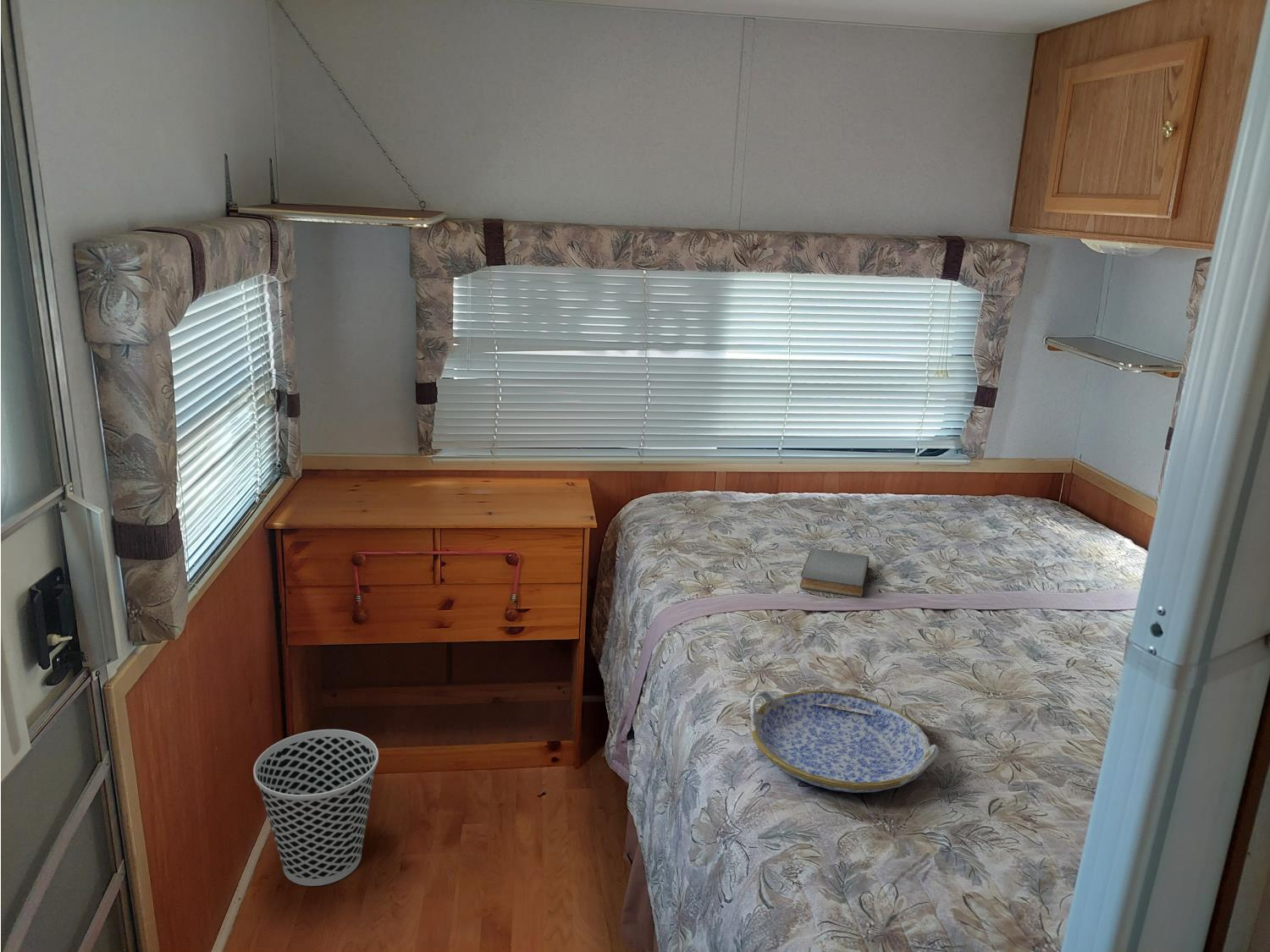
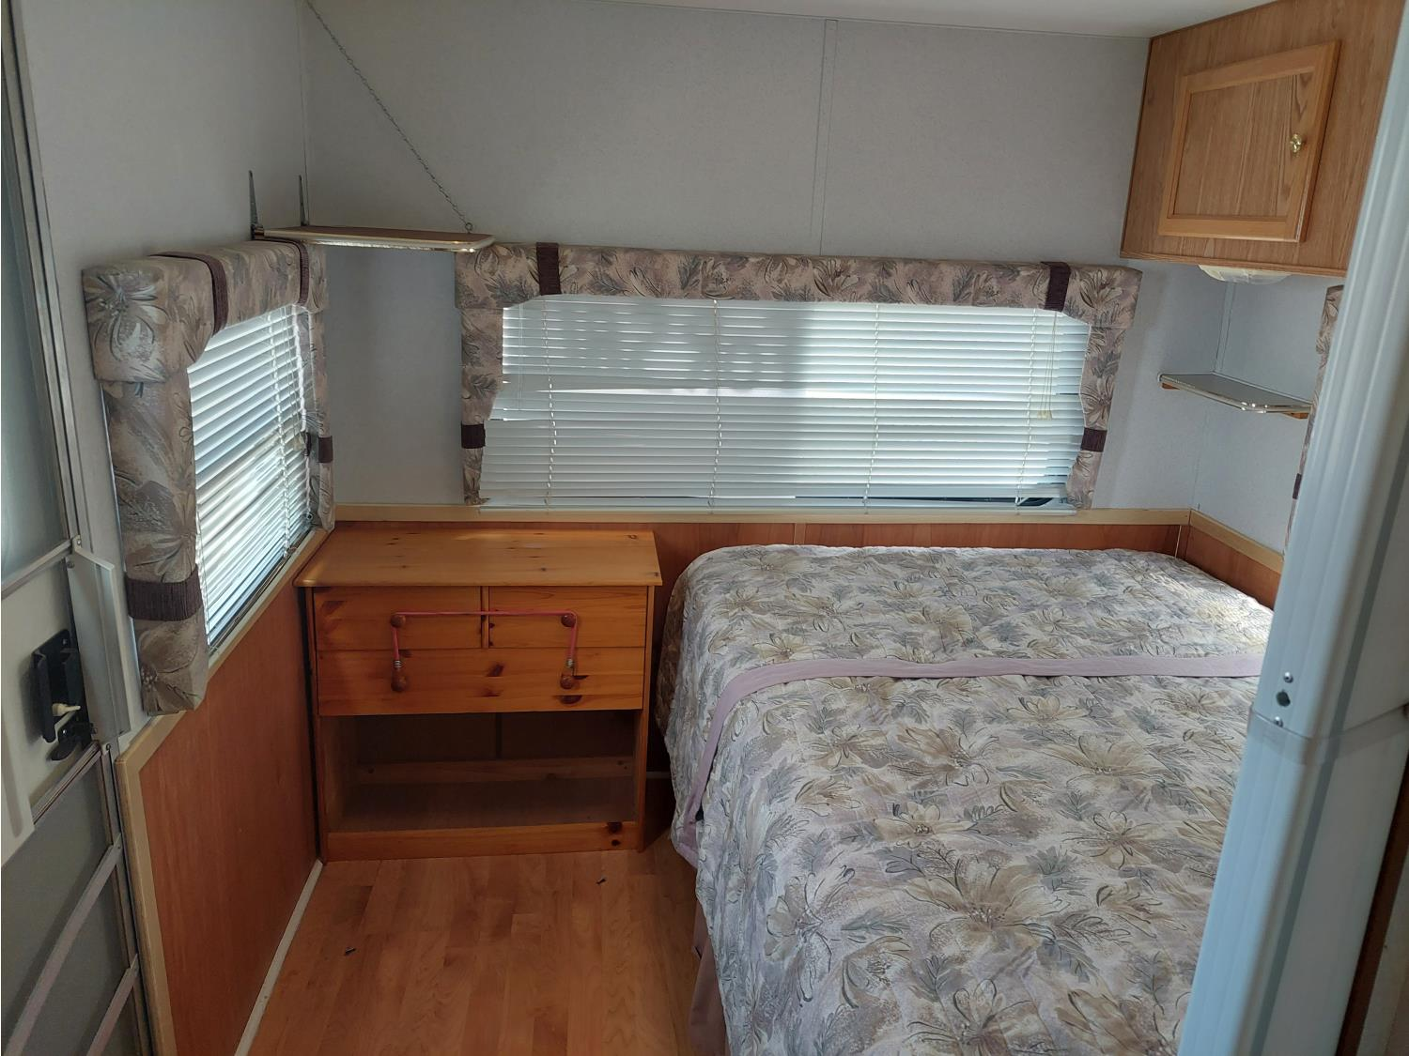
- wastebasket (319, 811)
- serving tray (839, 736)
- book (835, 571)
